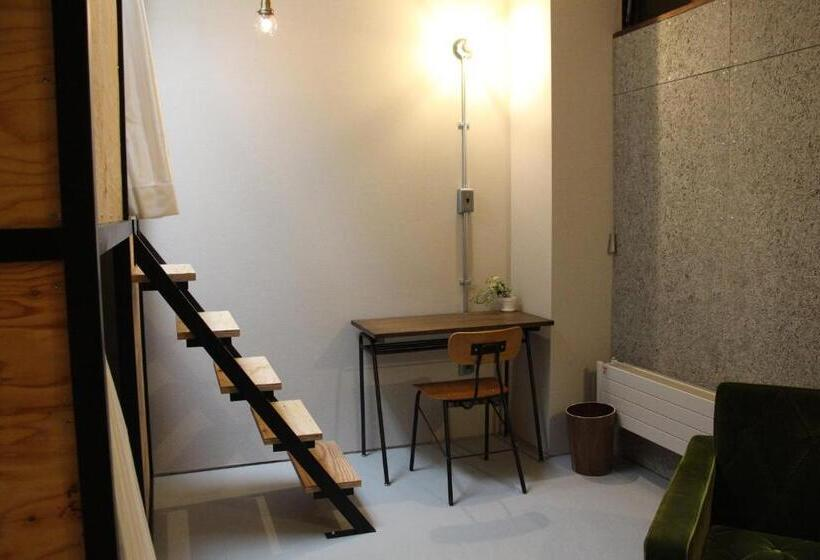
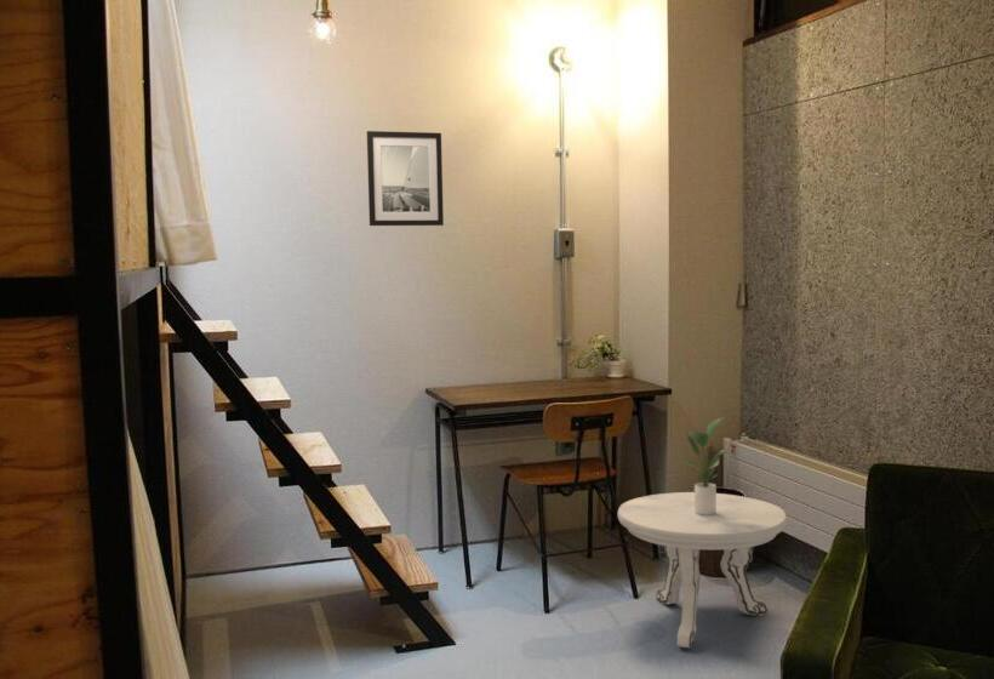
+ wall art (405, 178)
+ potted plant (702, 463)
+ side table (698, 566)
